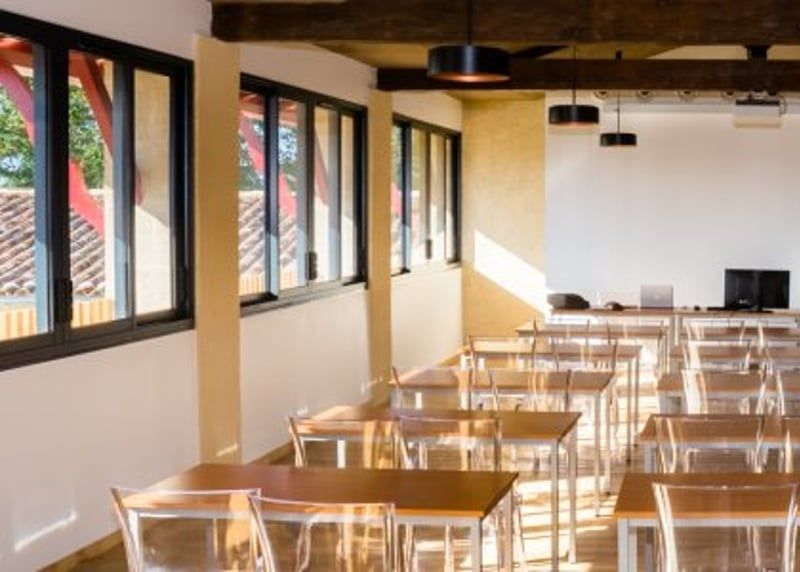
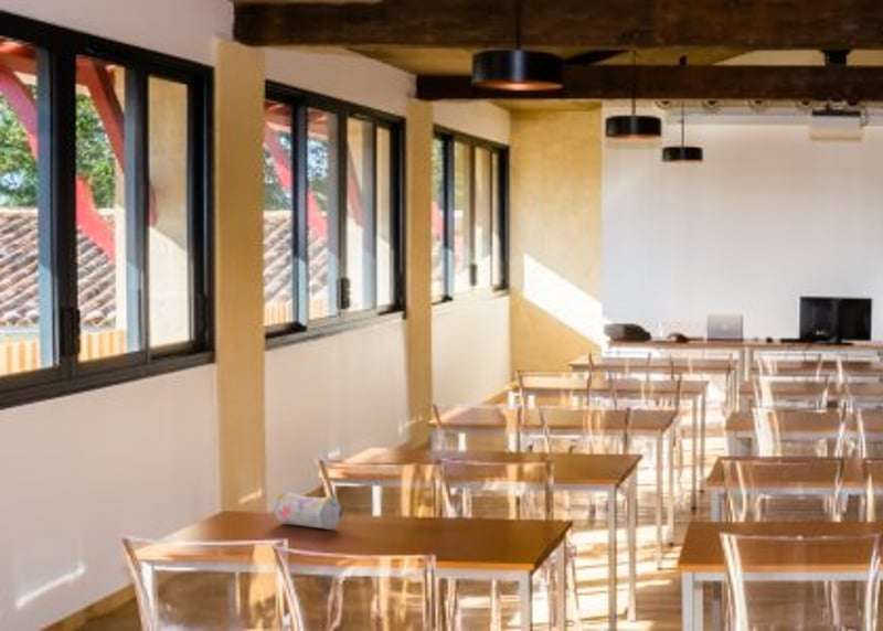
+ pencil case (307, 510)
